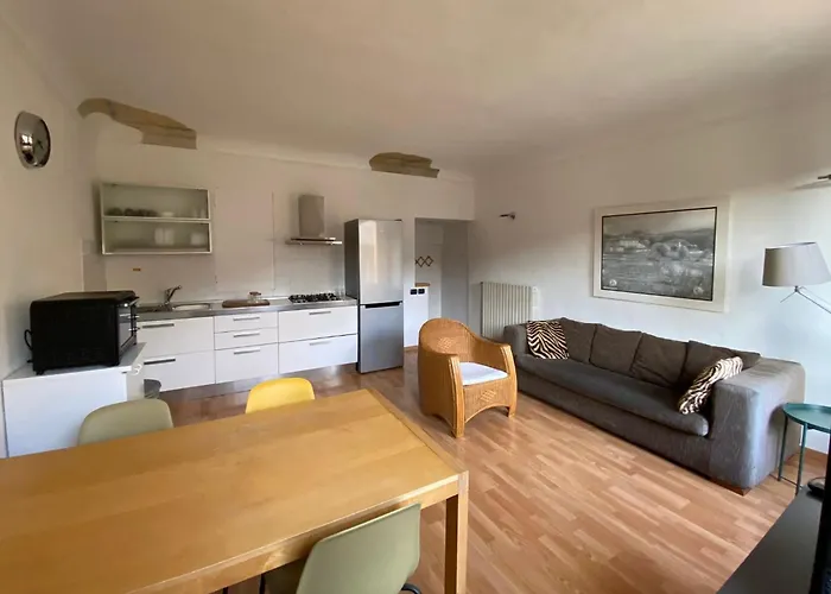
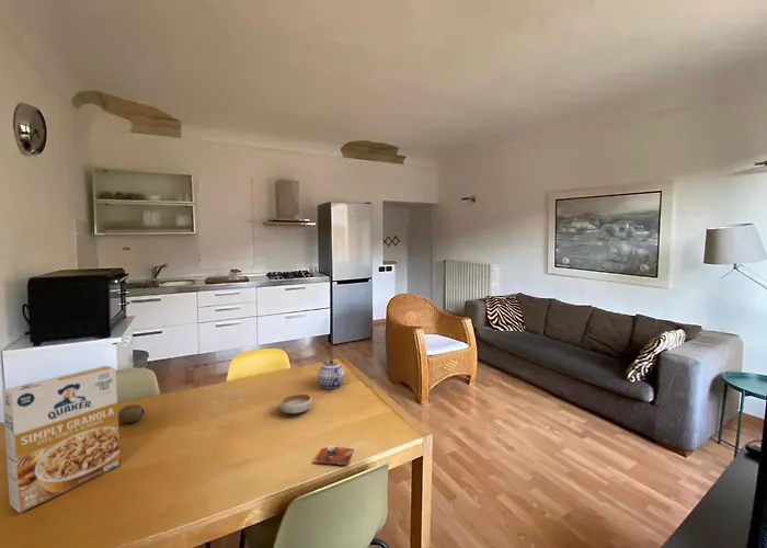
+ fruit (131, 413)
+ cereal box (66, 431)
+ cup (334, 450)
+ bowl (296, 404)
+ teapot (331, 373)
